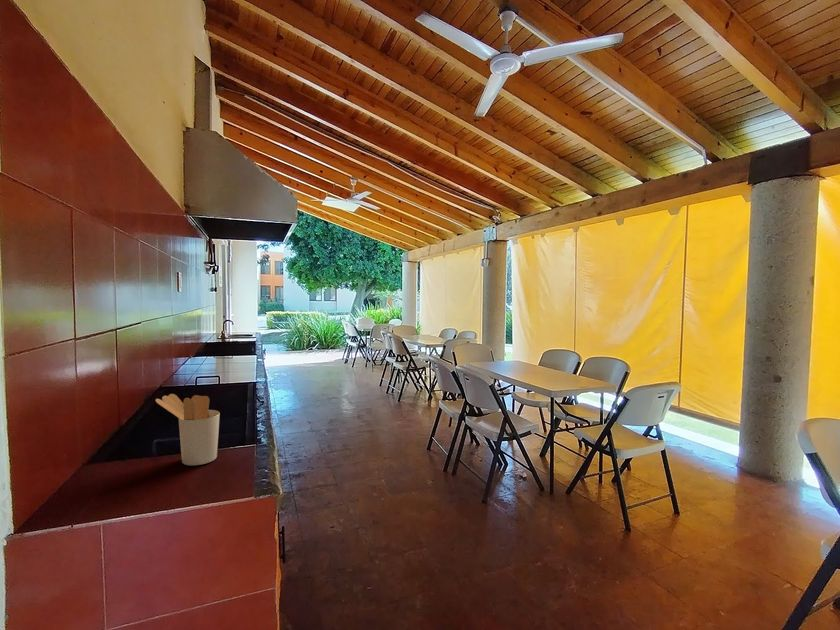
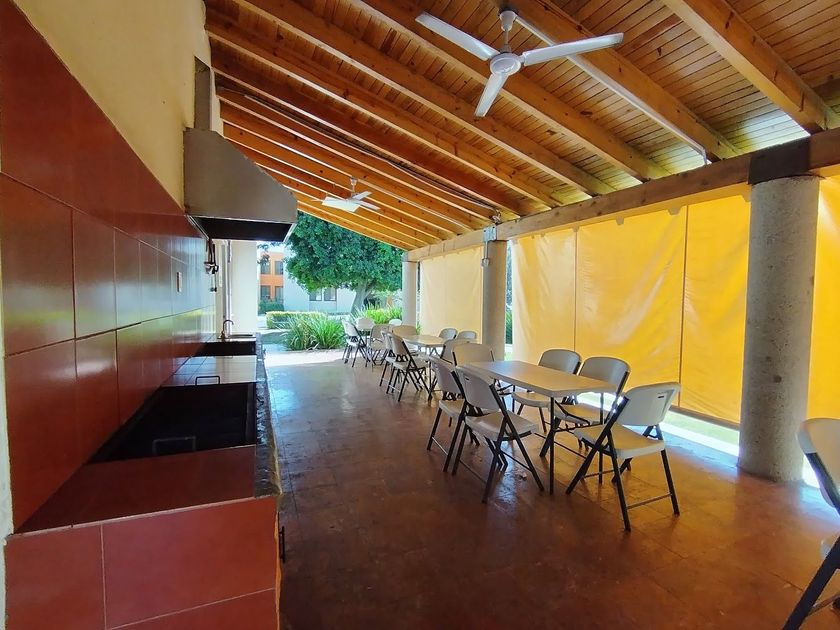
- utensil holder (189, 426)
